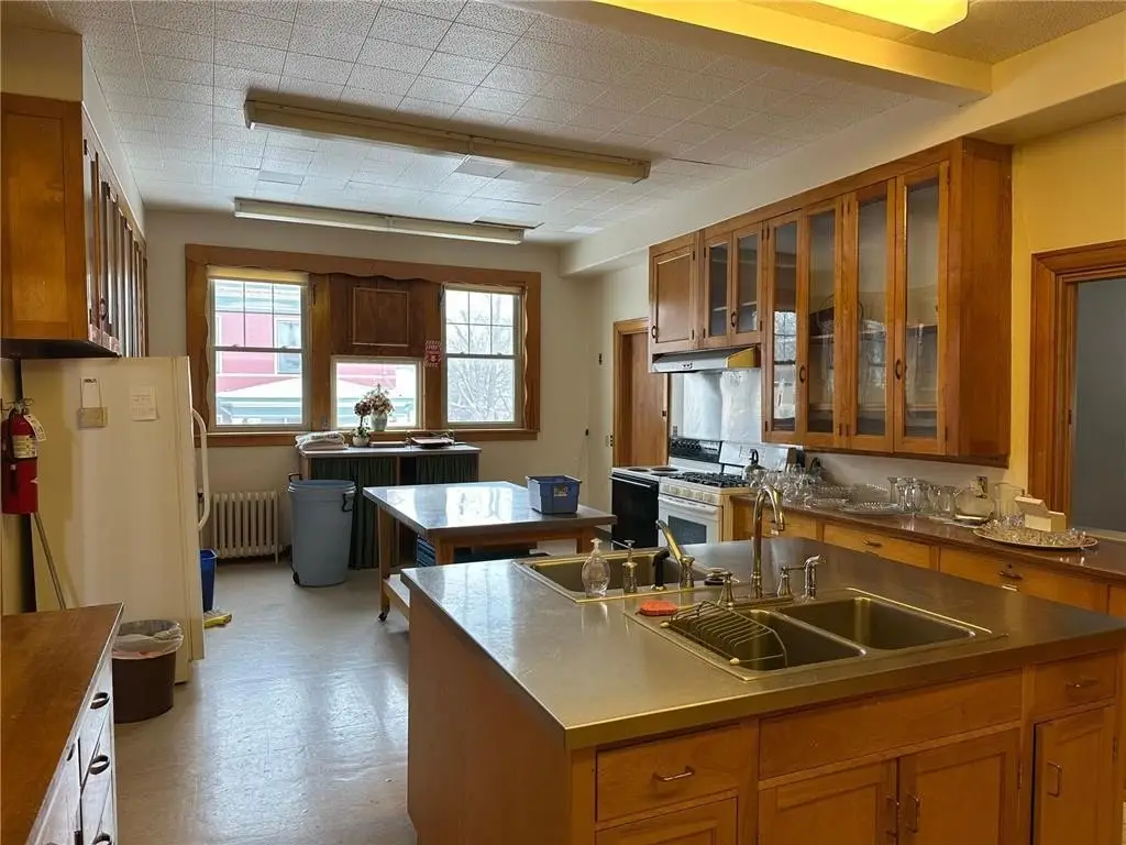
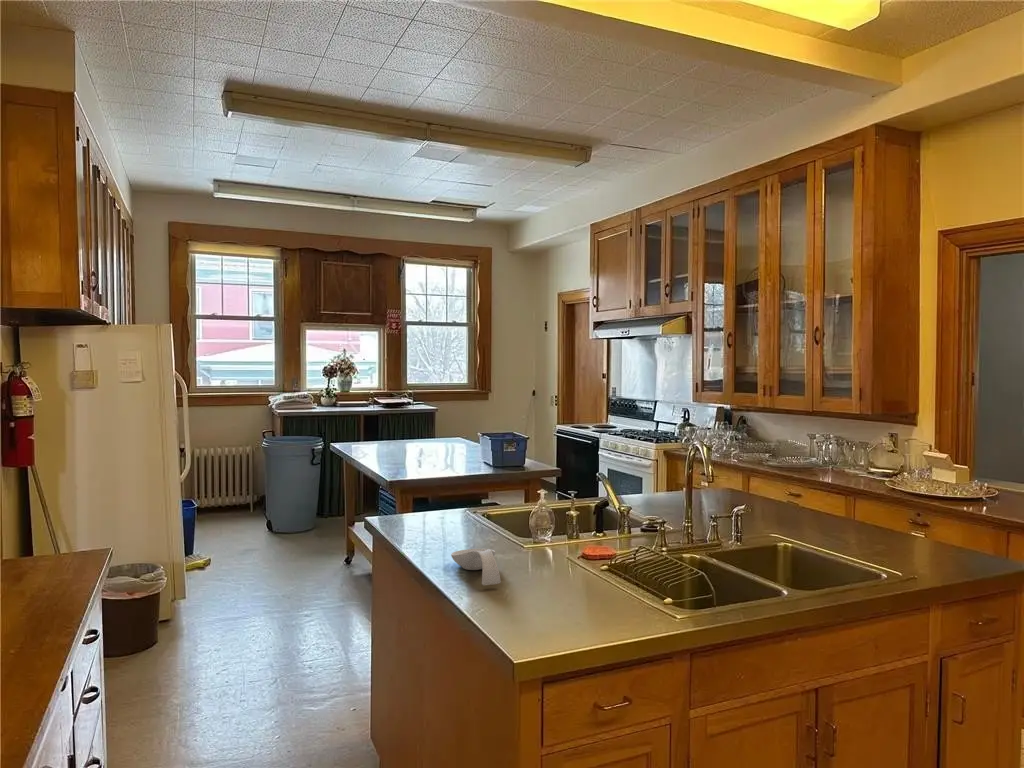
+ spoon rest (479, 559)
